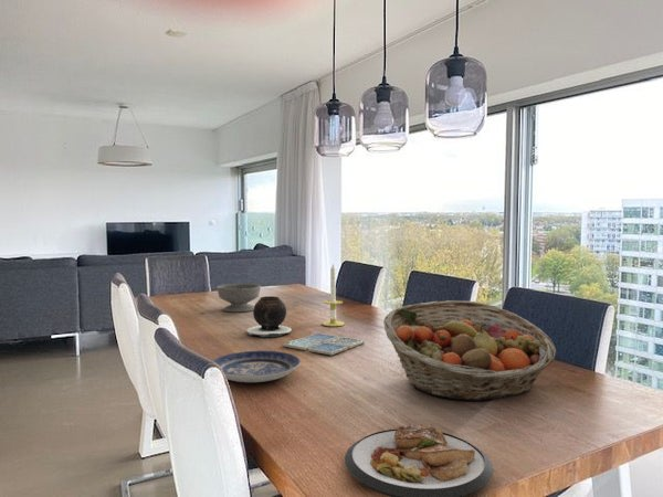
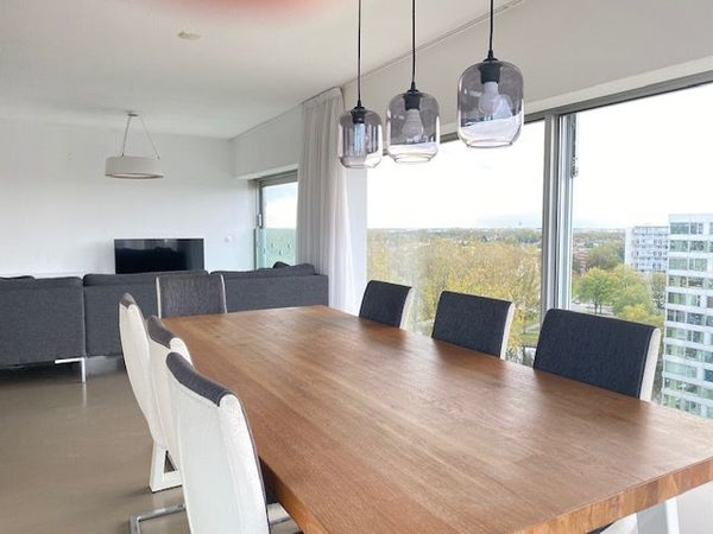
- vase (269, 315)
- candle (333, 293)
- fruit basket (466, 346)
- bowl (239, 297)
- plate (417, 455)
- drink coaster (324, 342)
- plate (255, 368)
